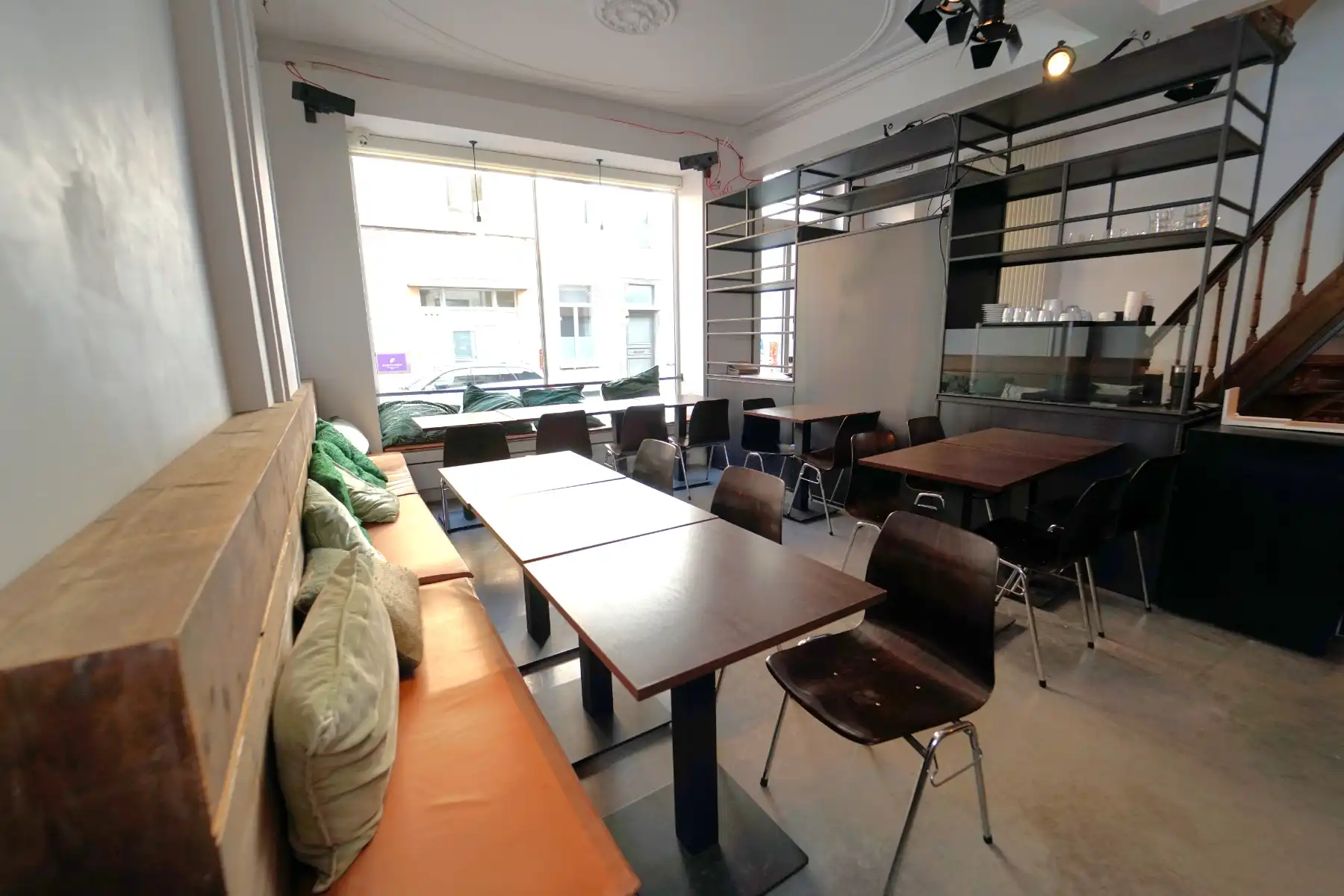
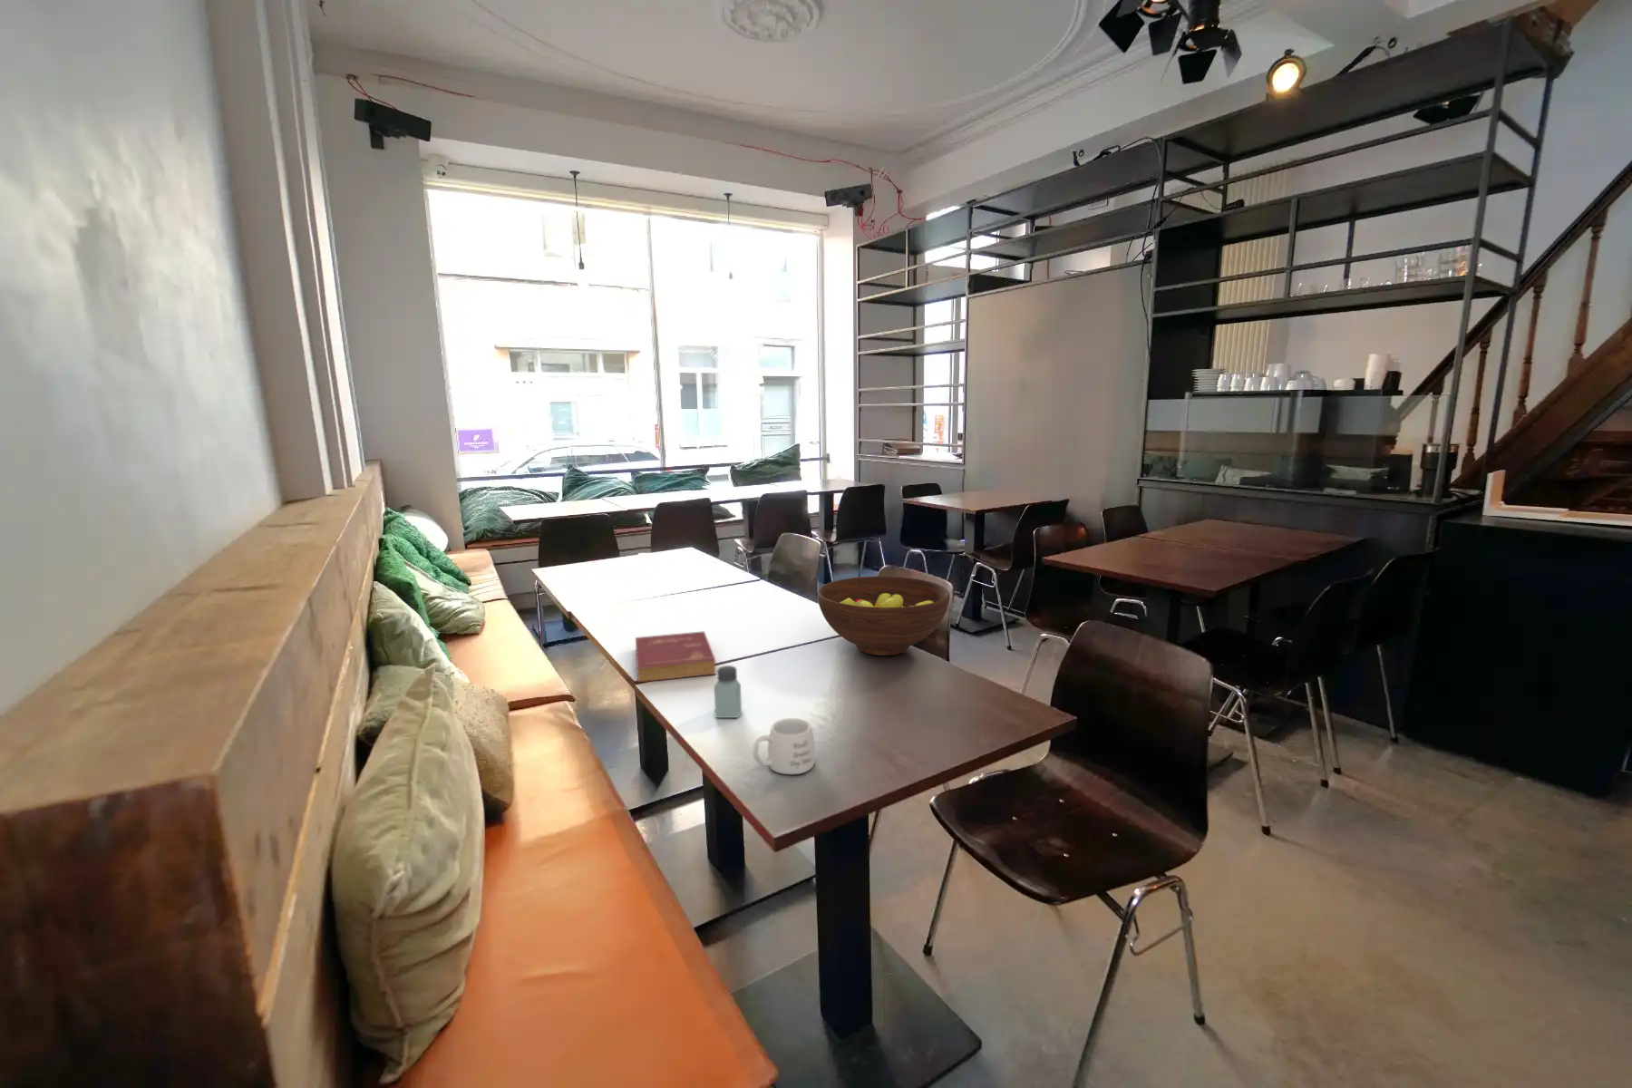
+ mug (783, 747)
+ fruit bowl (883, 619)
+ book (674, 654)
+ saltshaker (727, 691)
